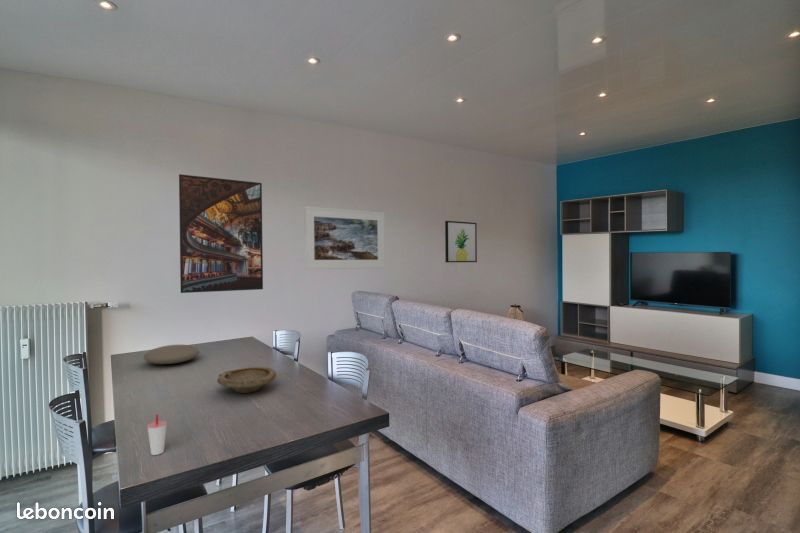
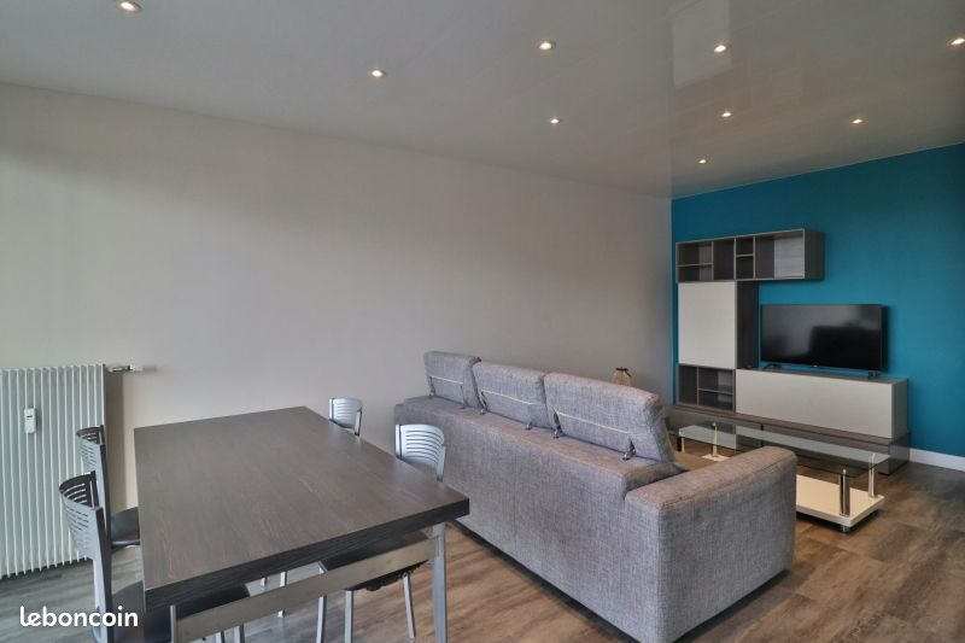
- cup (157, 433)
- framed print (223, 235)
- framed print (347, 239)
- bowl (247, 381)
- plate (172, 354)
- wall art (461, 242)
